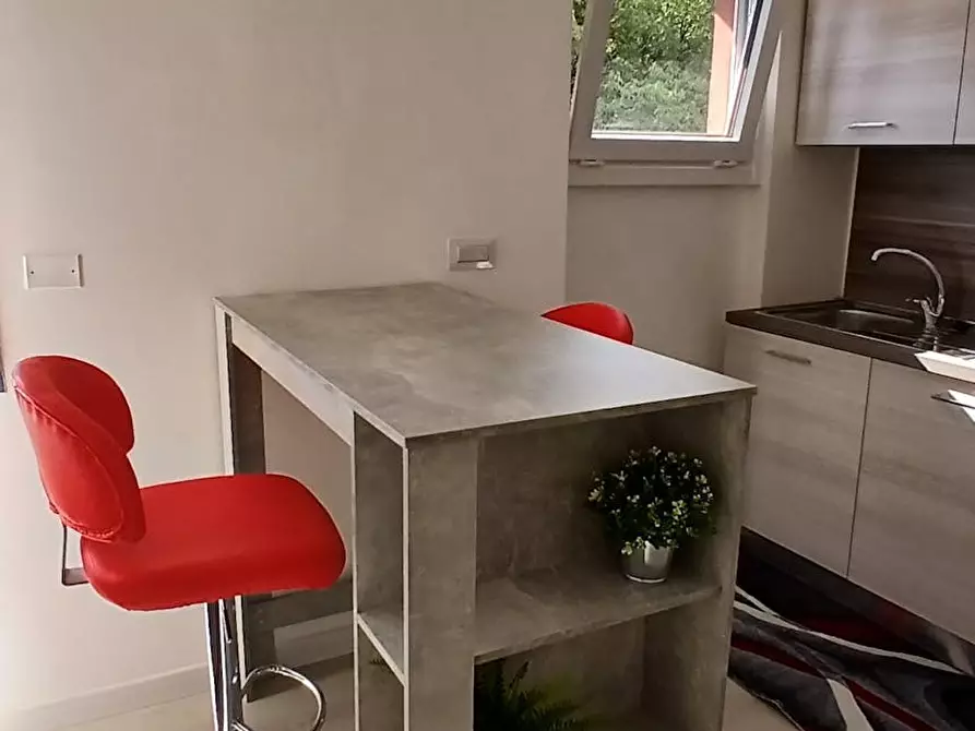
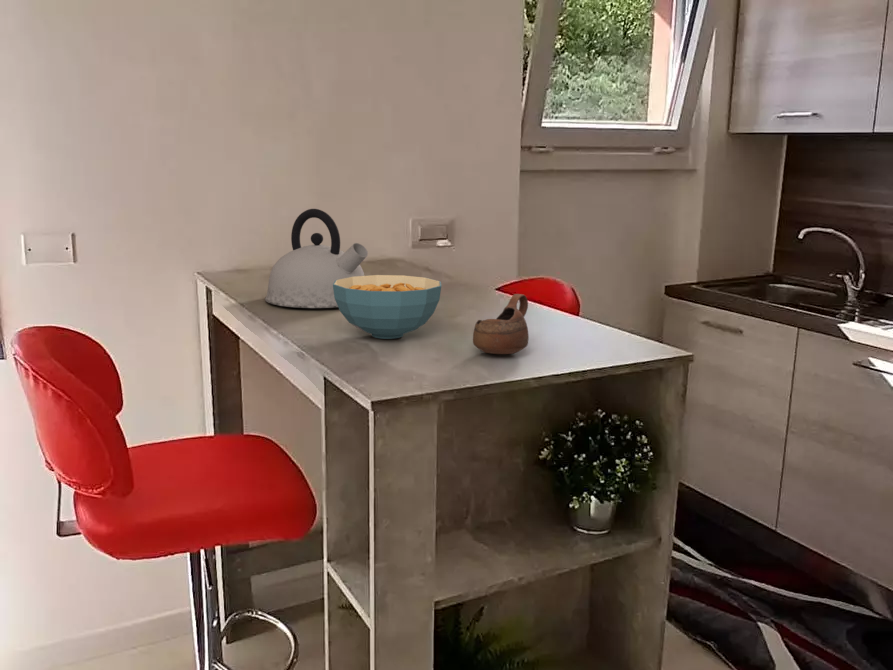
+ cereal bowl (387, 309)
+ kettle (320, 255)
+ cup (507, 325)
